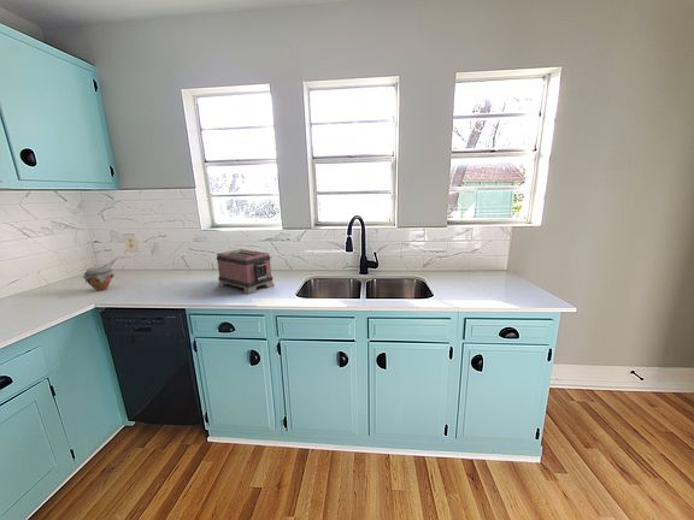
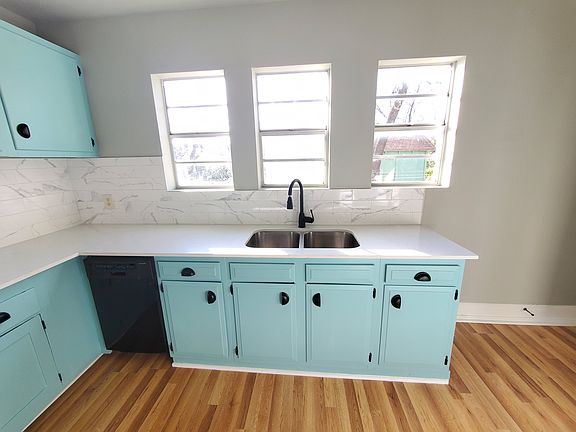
- jar (99, 278)
- toaster (246, 270)
